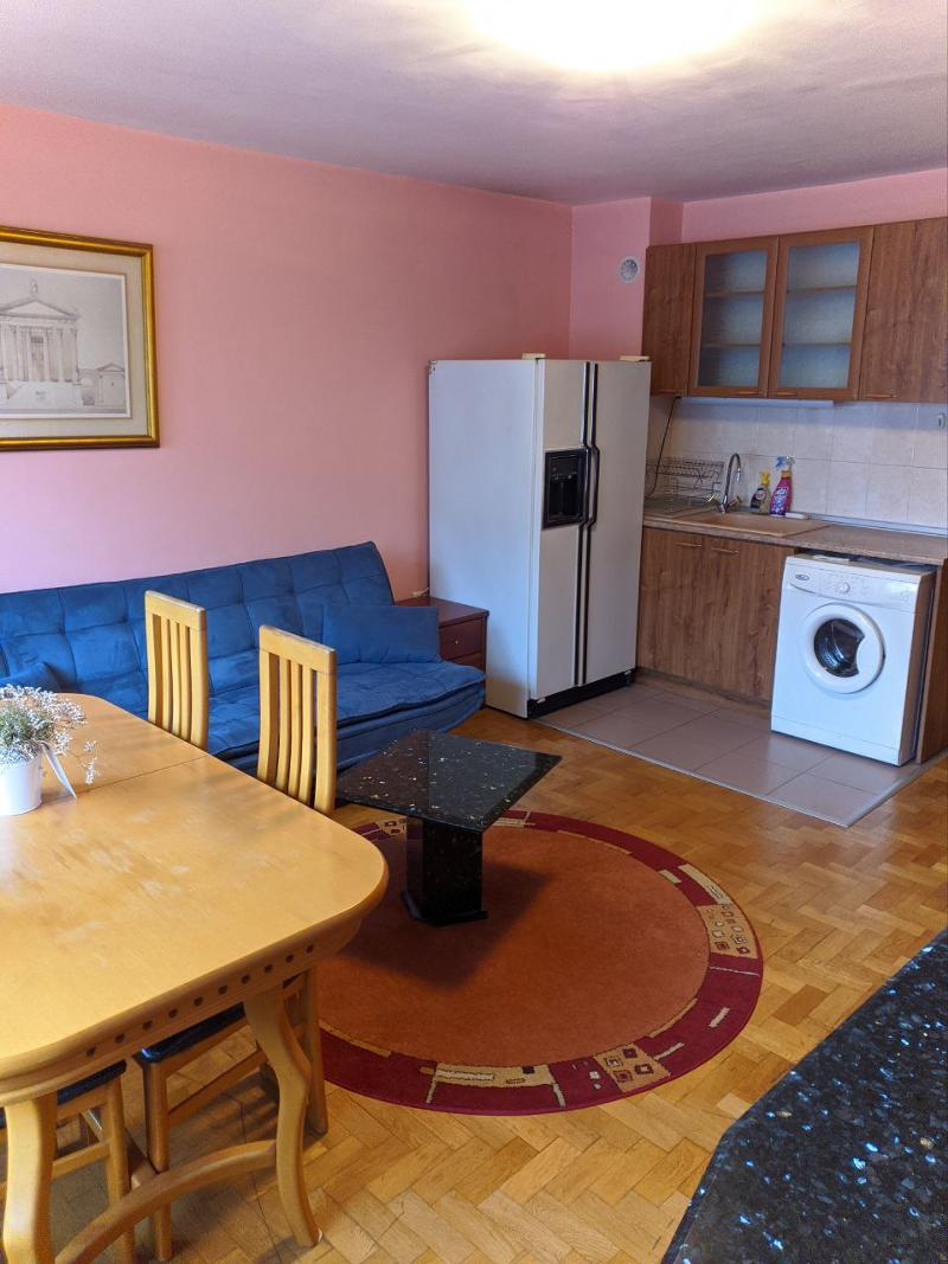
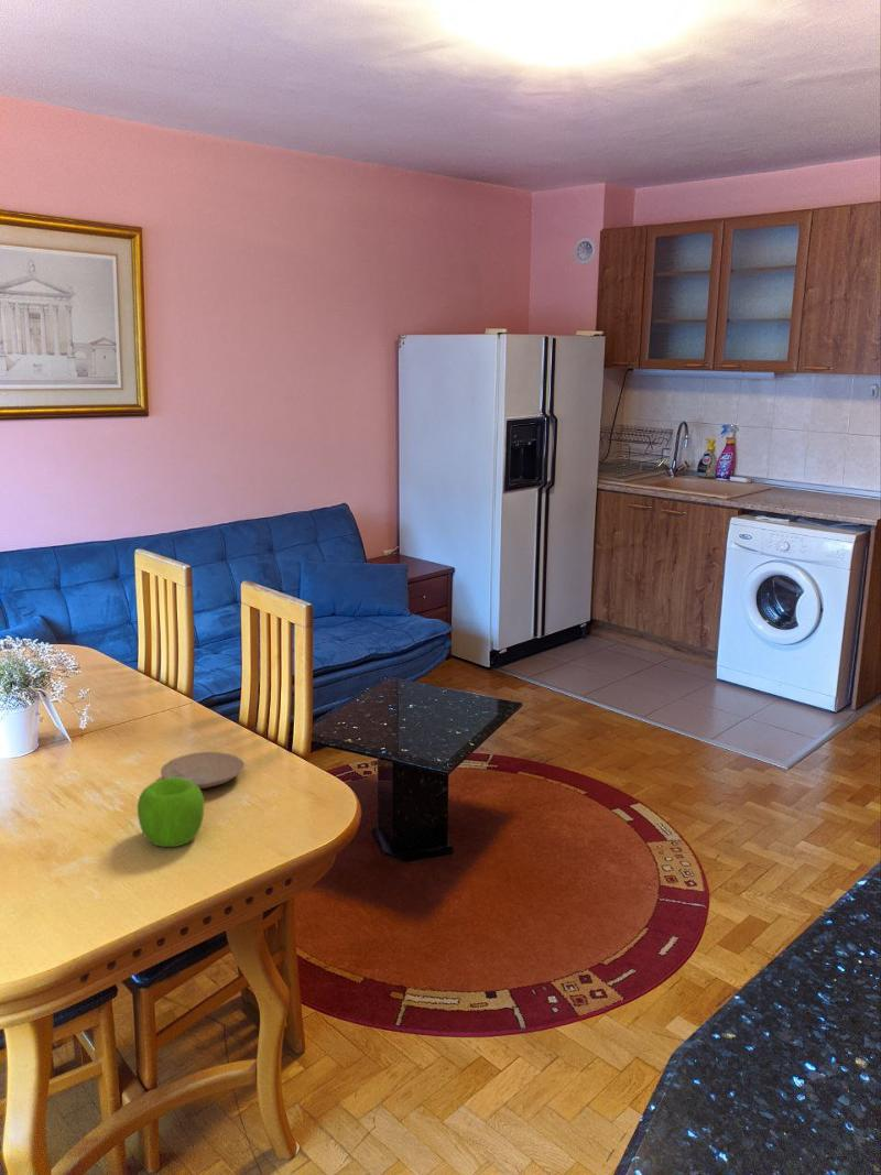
+ fruit (171, 812)
+ plate (203, 773)
